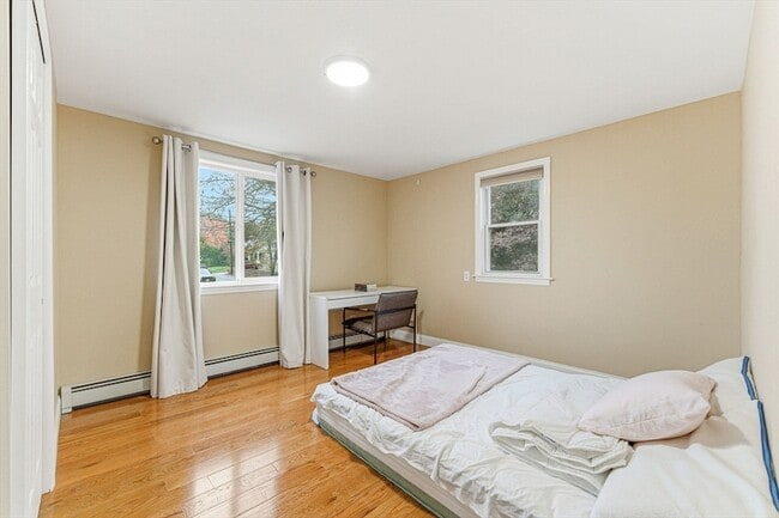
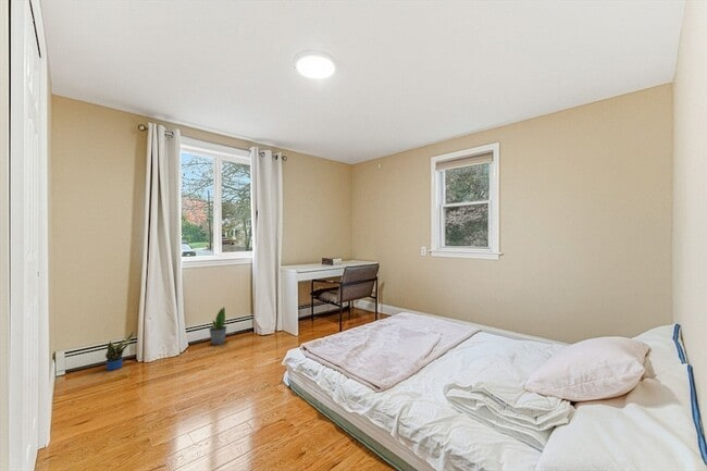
+ potted plant (218, 324)
+ potted plant (119, 349)
